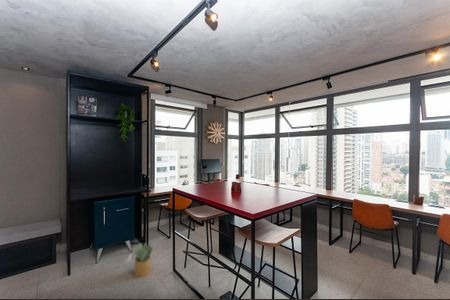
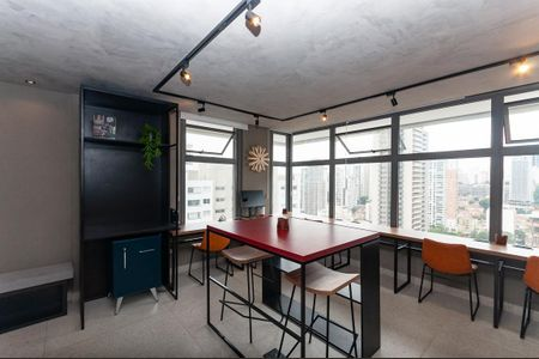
- potted plant (142, 258)
